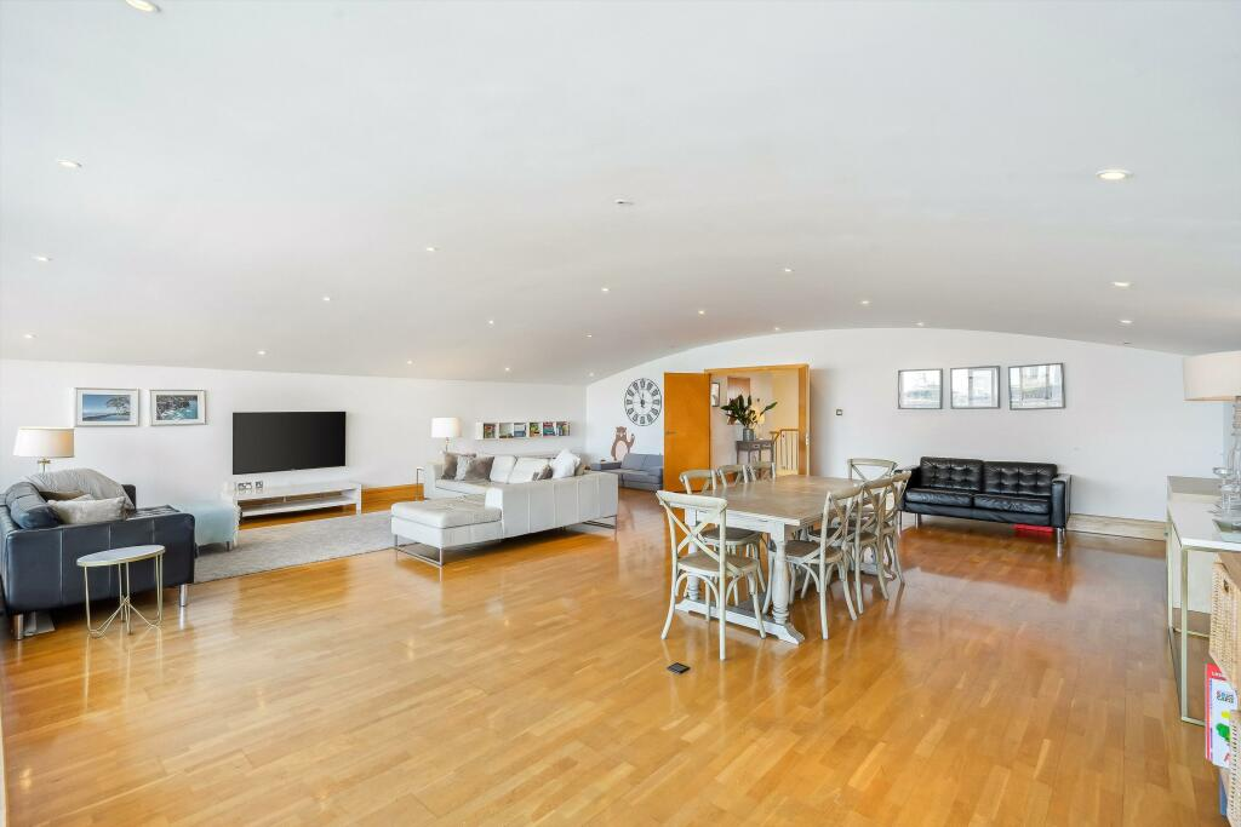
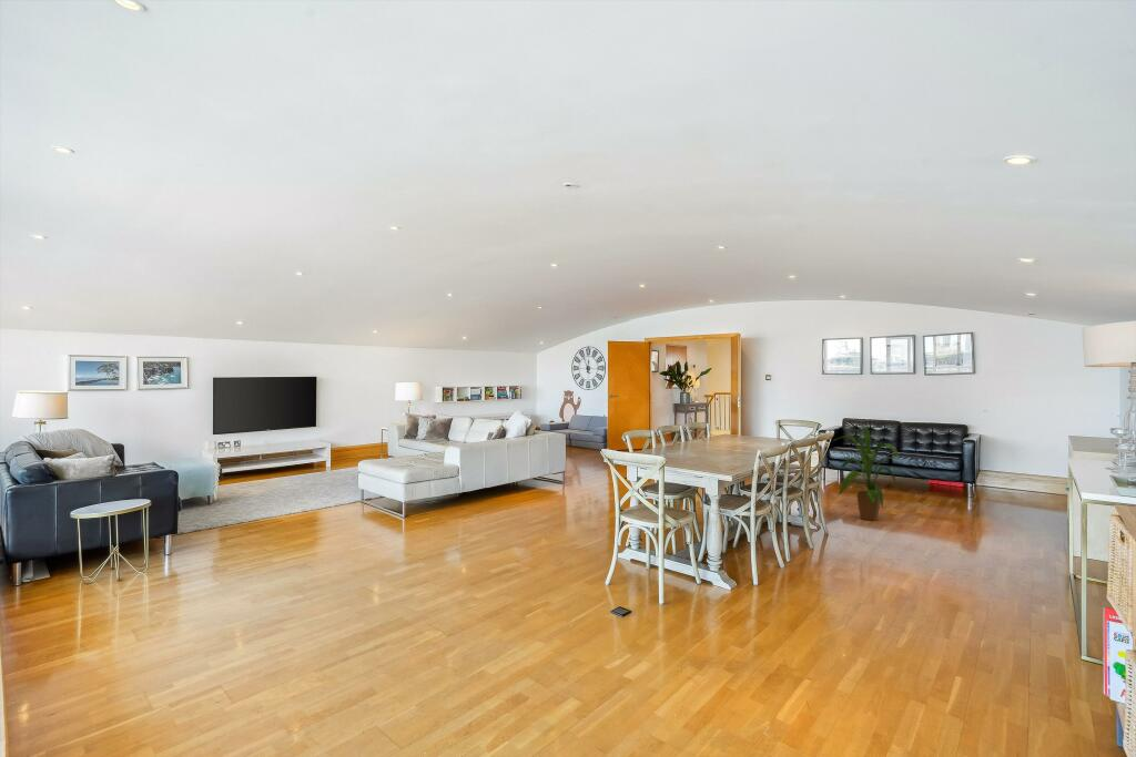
+ house plant (865, 473)
